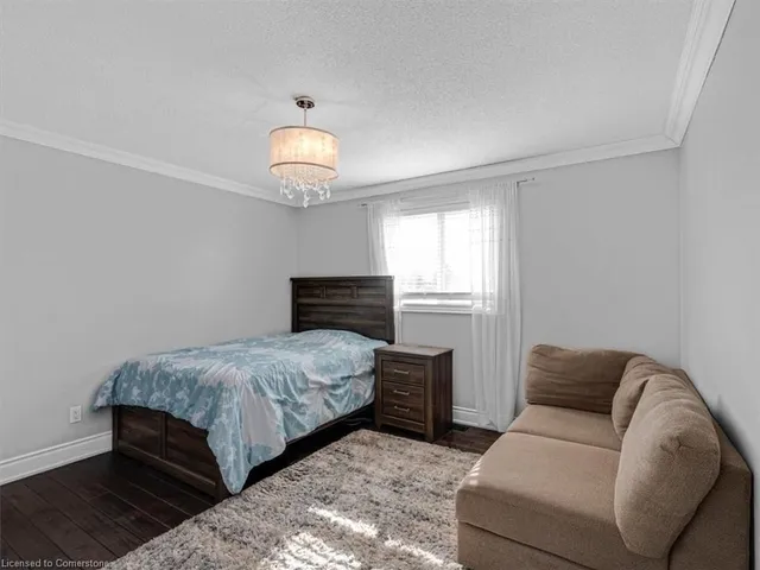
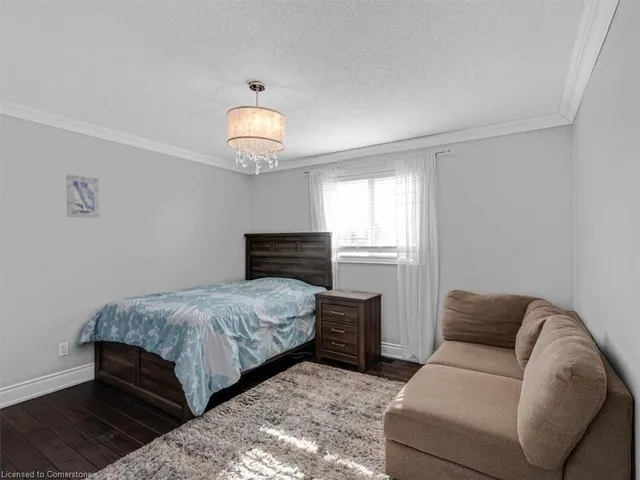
+ wall art (83, 196)
